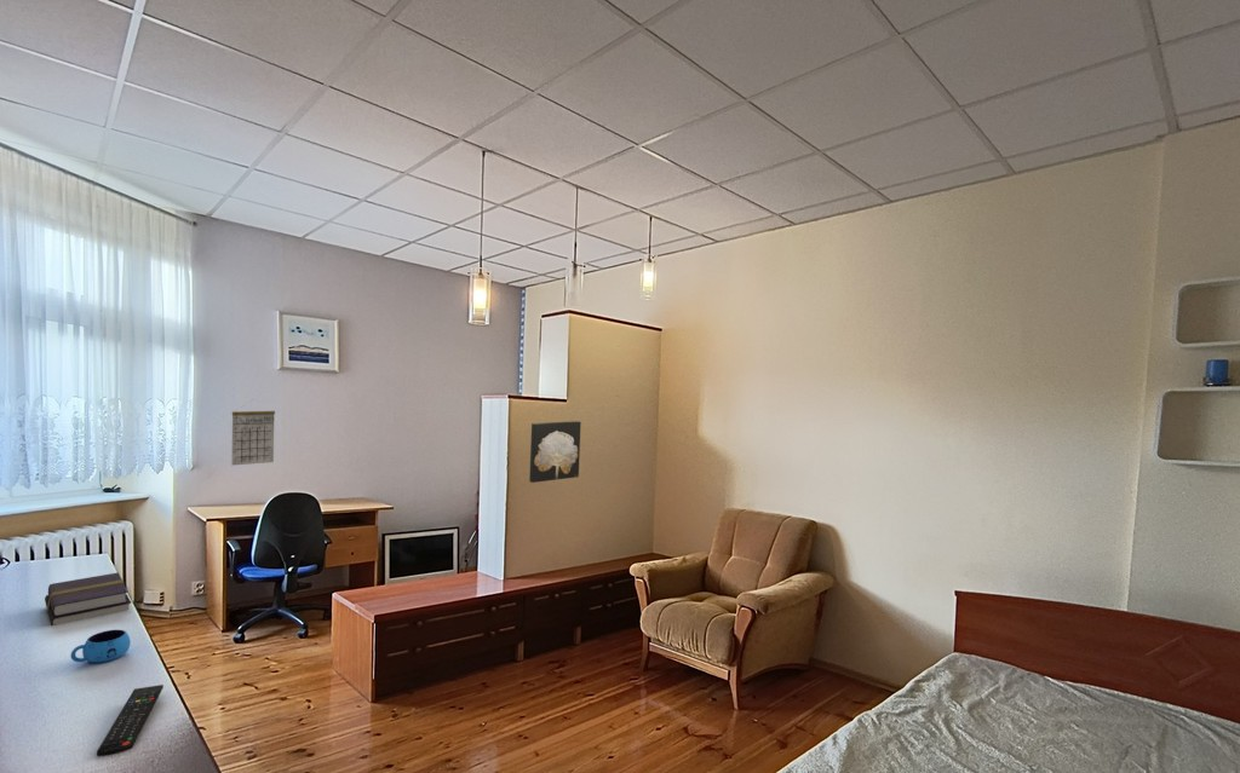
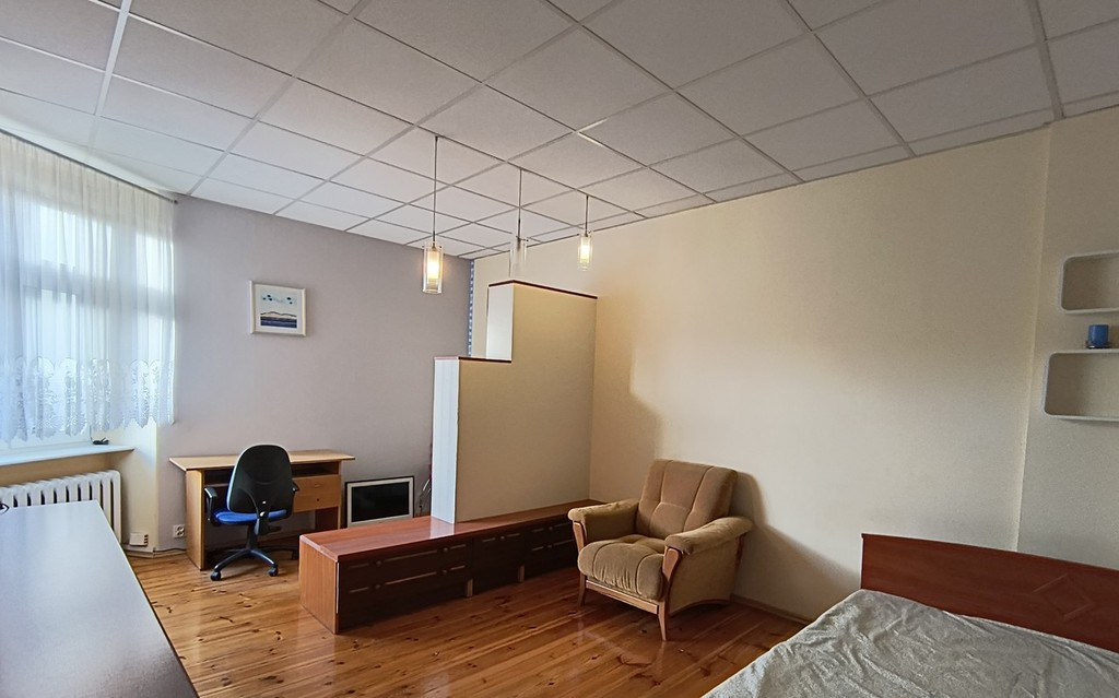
- book (87, 596)
- mug (101, 647)
- remote control (132, 719)
- wall art (555, 450)
- calendar (253, 431)
